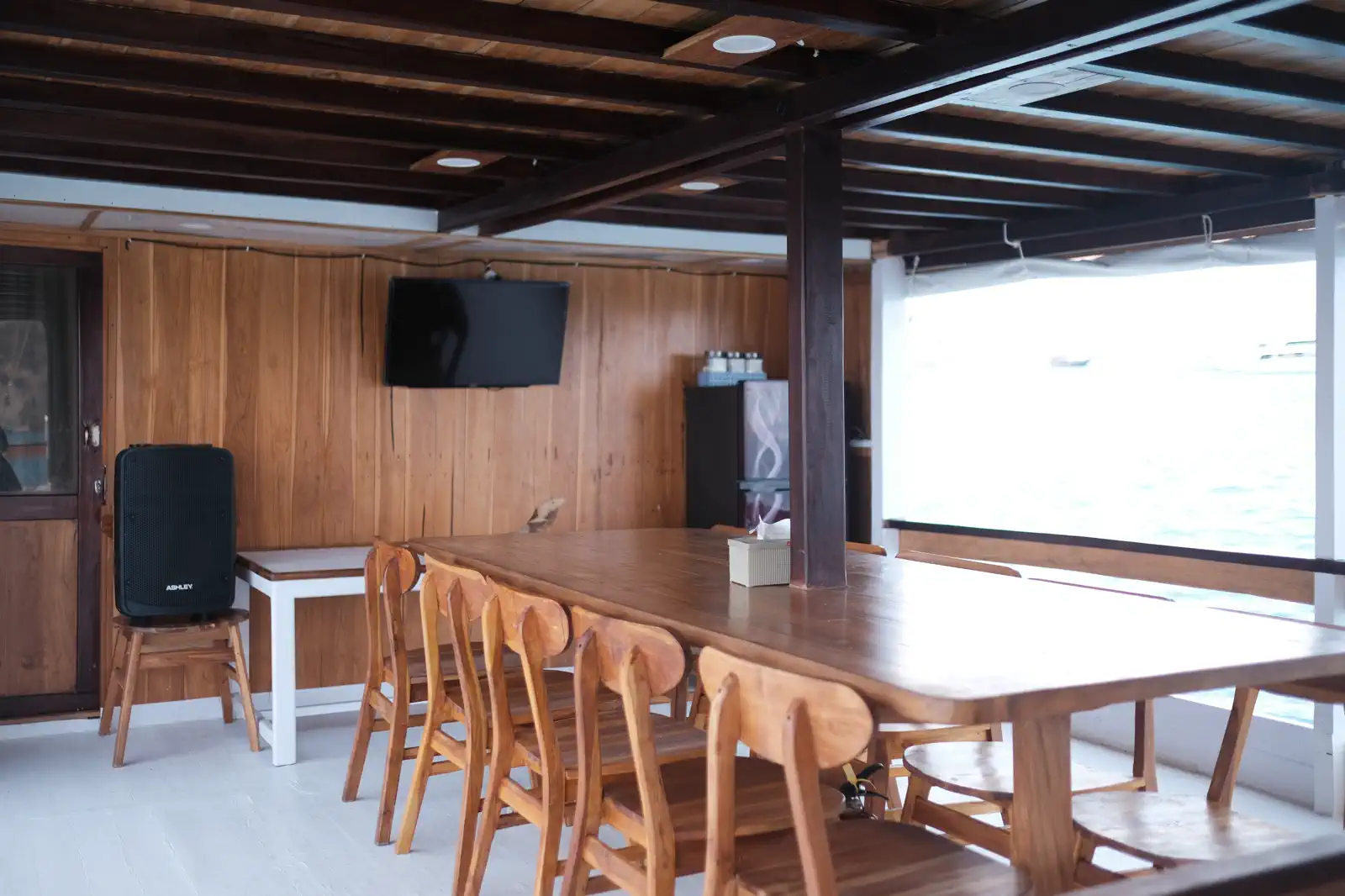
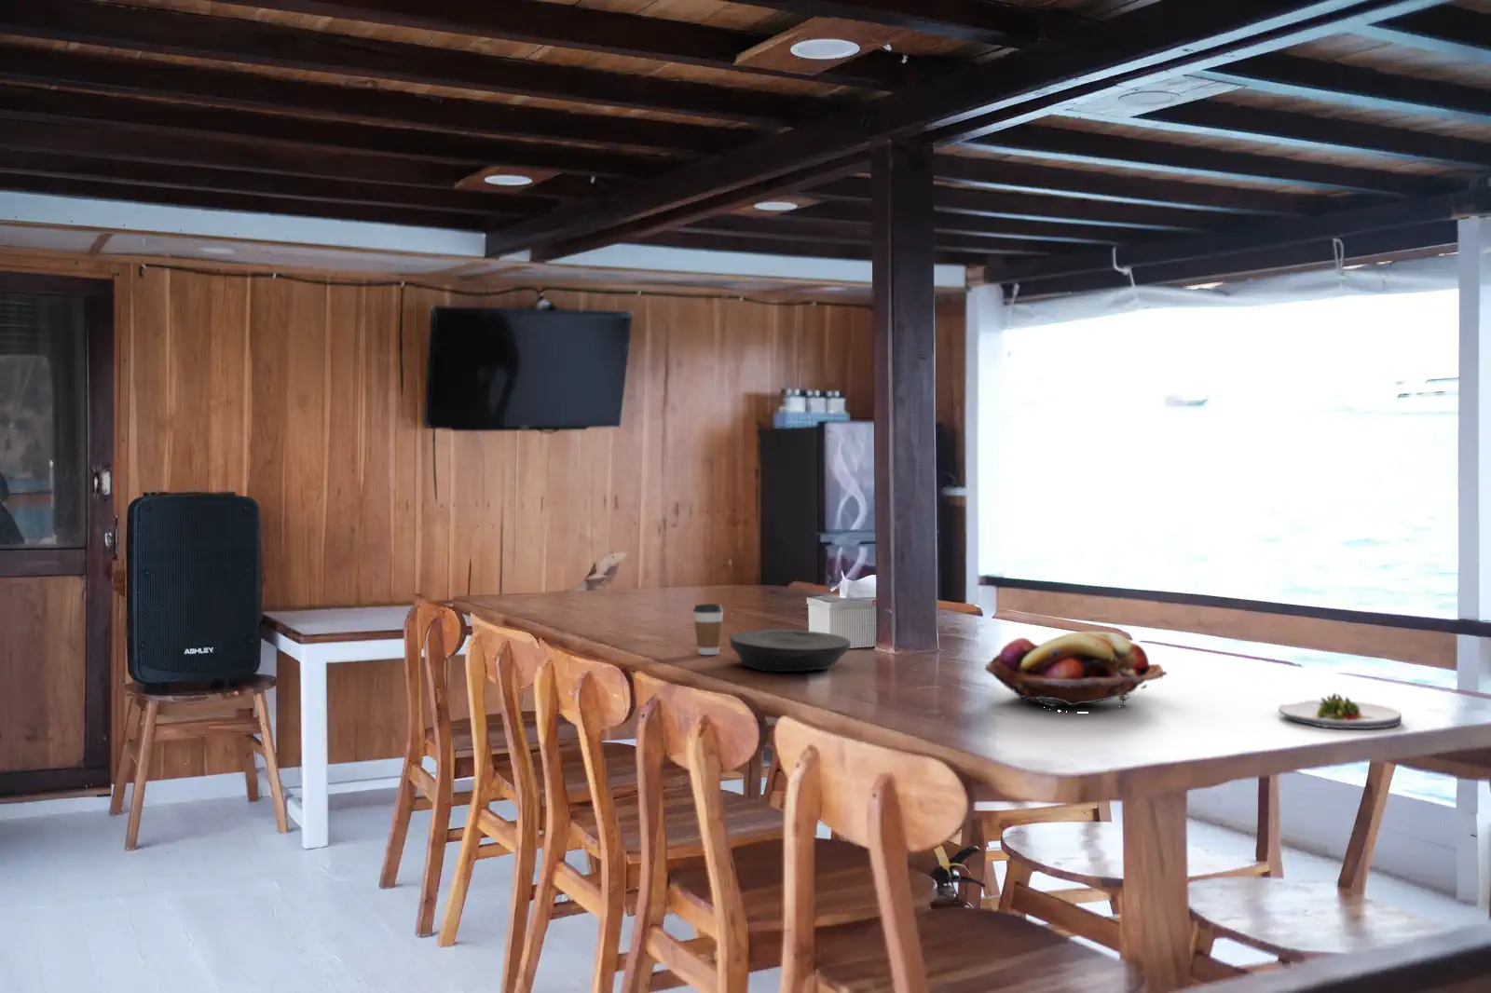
+ coffee cup (708, 628)
+ fruit basket (1075, 666)
+ salad plate (1340, 706)
+ plate (790, 652)
